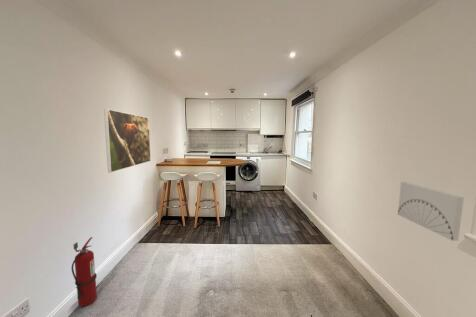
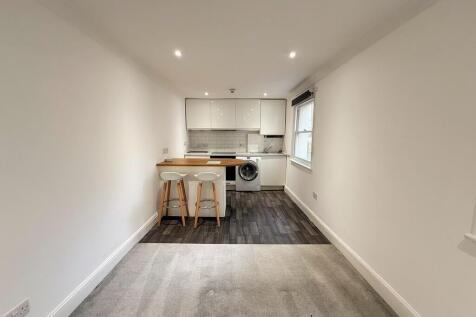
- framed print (132, 140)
- fire extinguisher (84, 273)
- wall art (425, 207)
